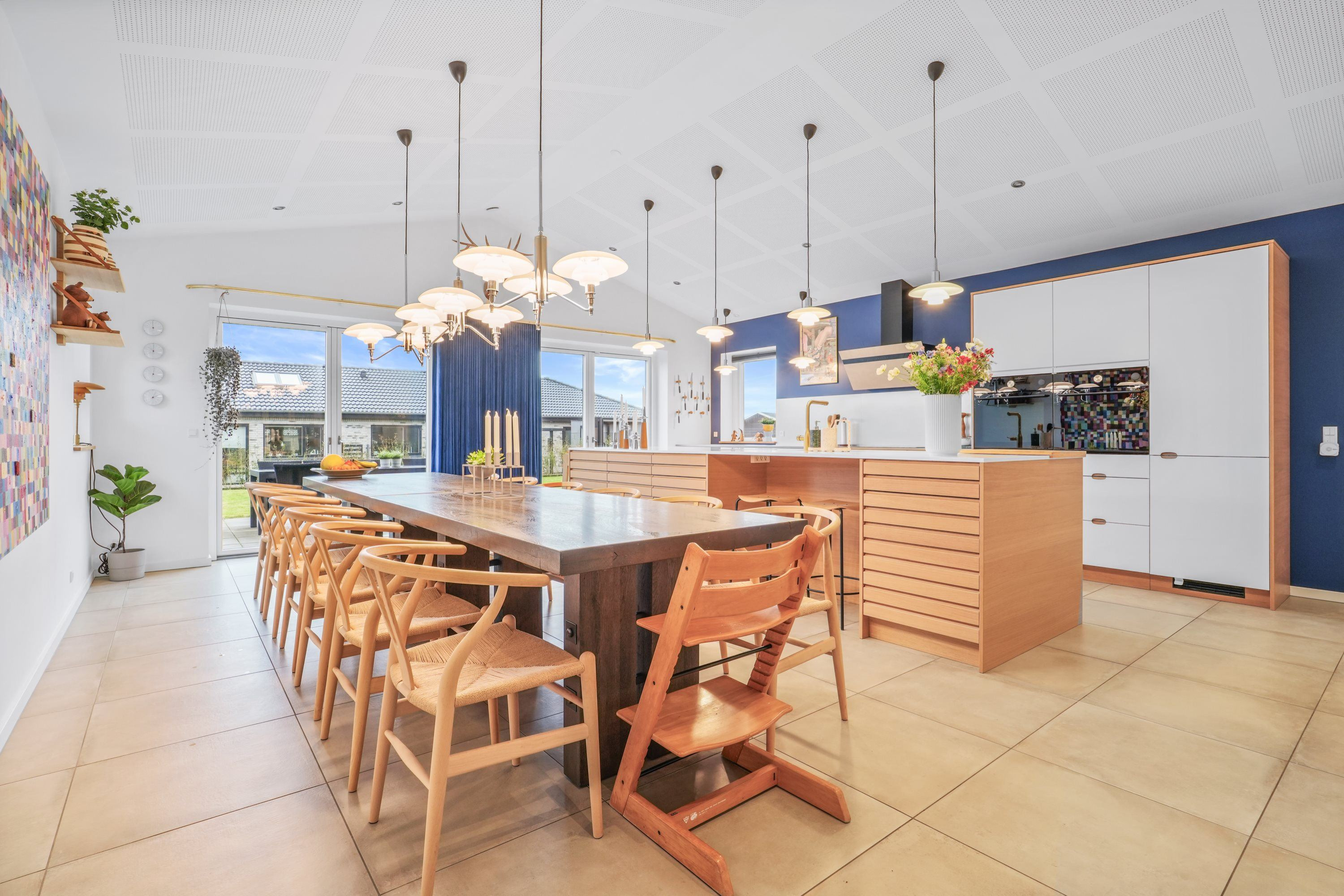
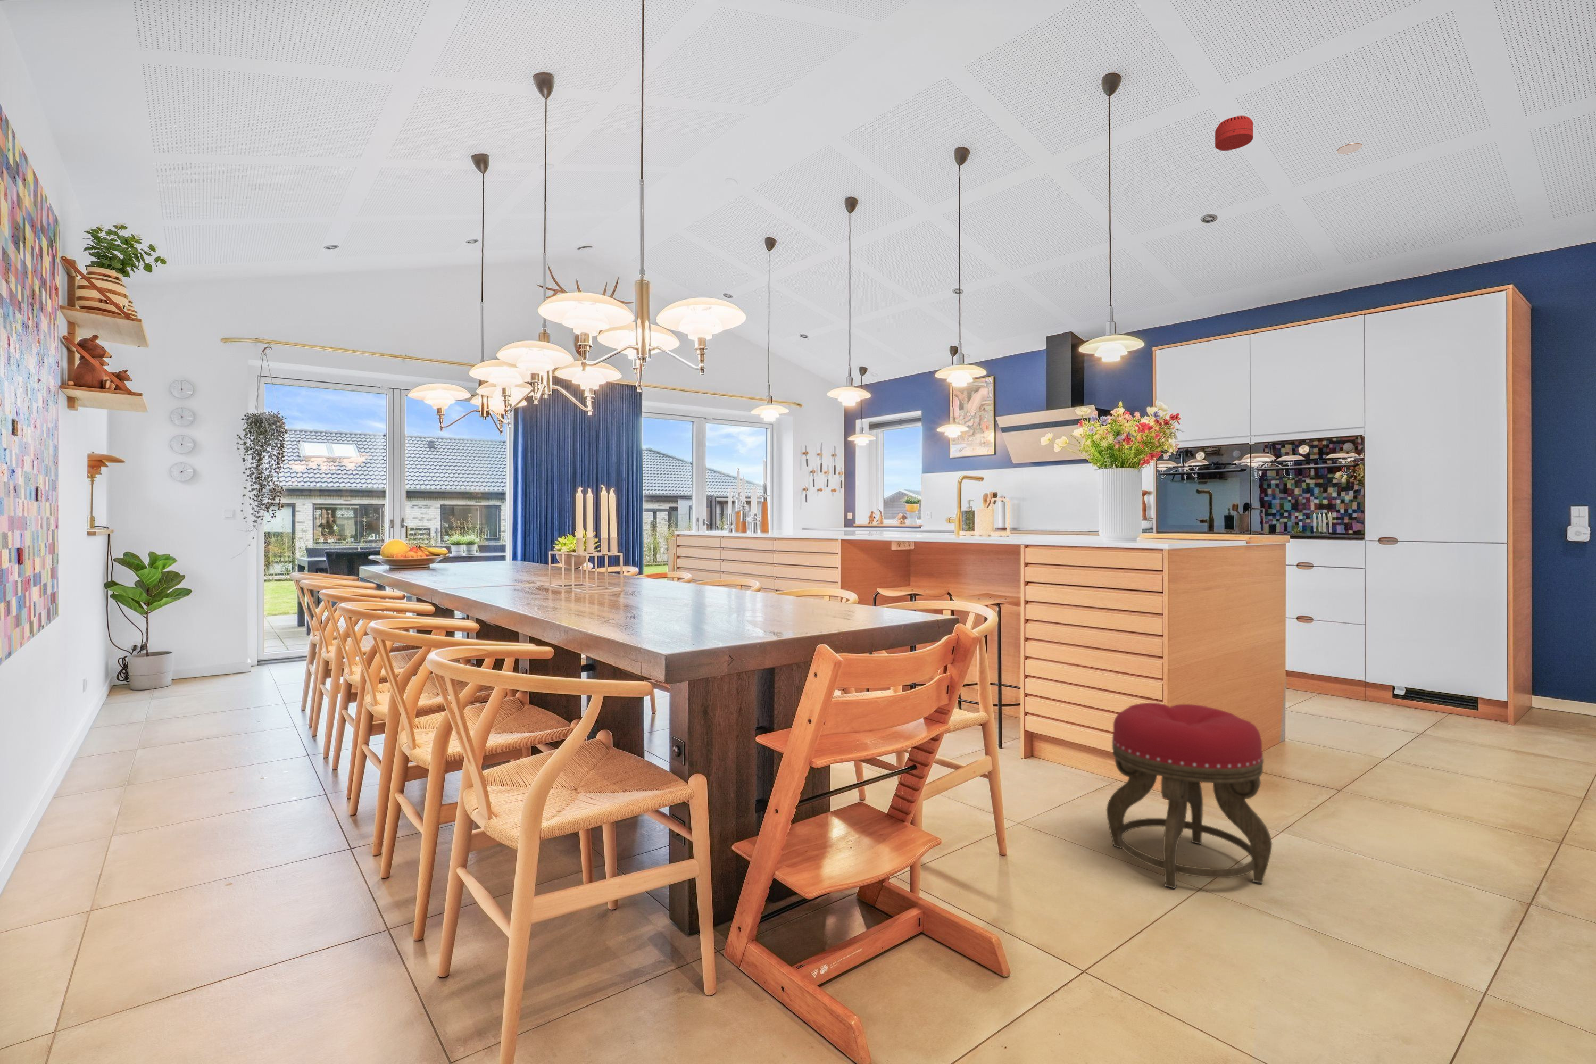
+ recessed light (1349, 147)
+ smoke detector (1234, 132)
+ stool (1184, 787)
